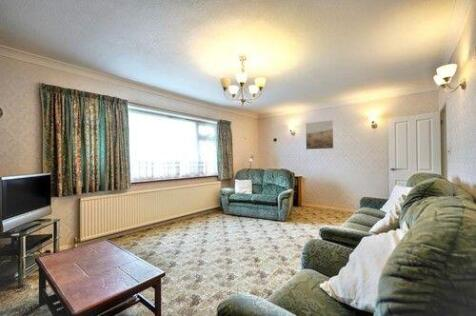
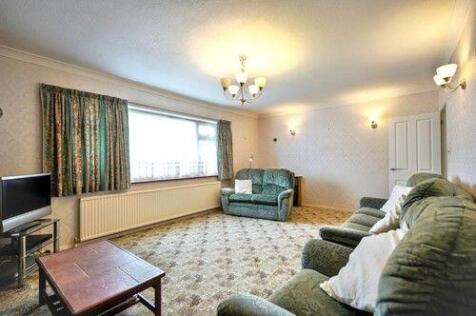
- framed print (319, 135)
